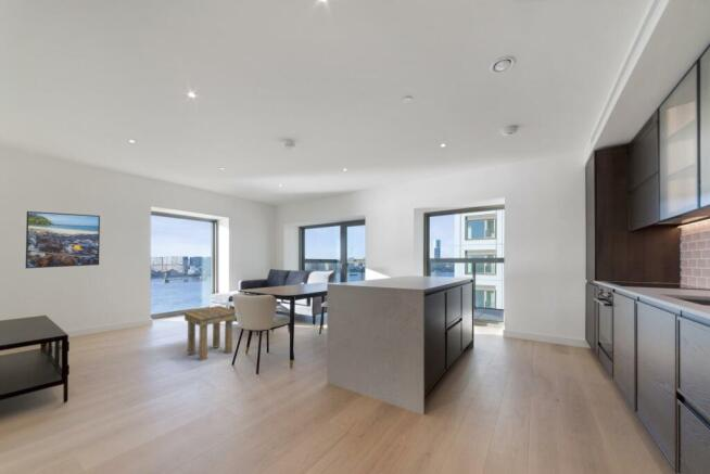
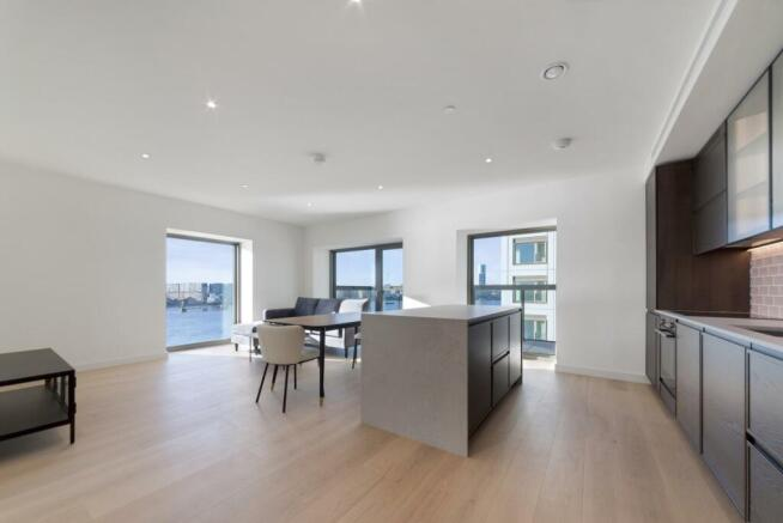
- side table (213, 332)
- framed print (65, 240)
